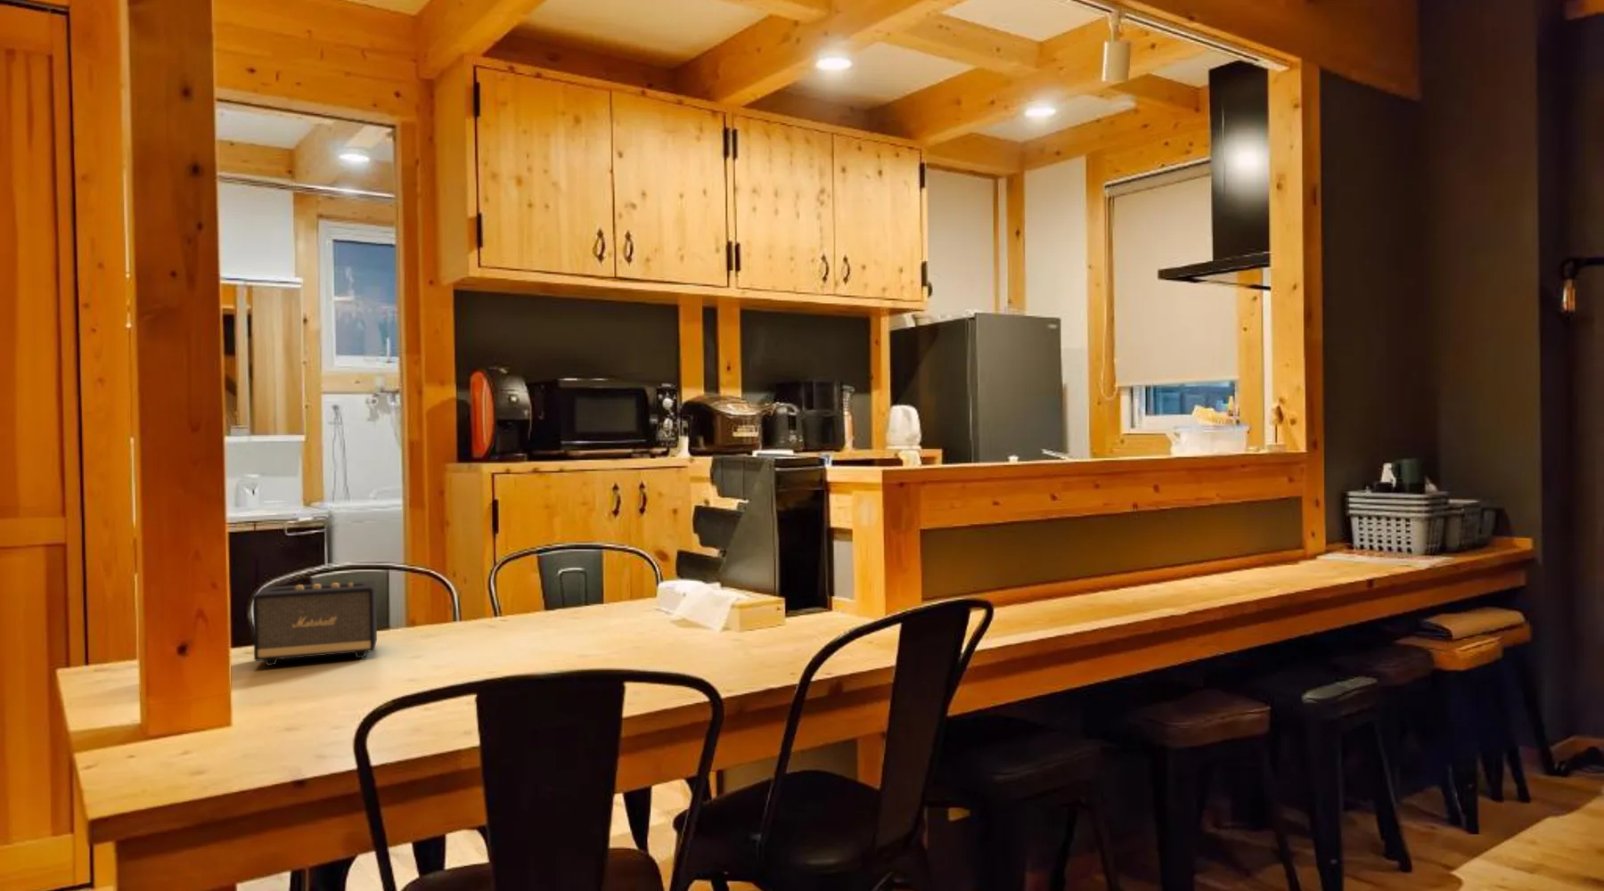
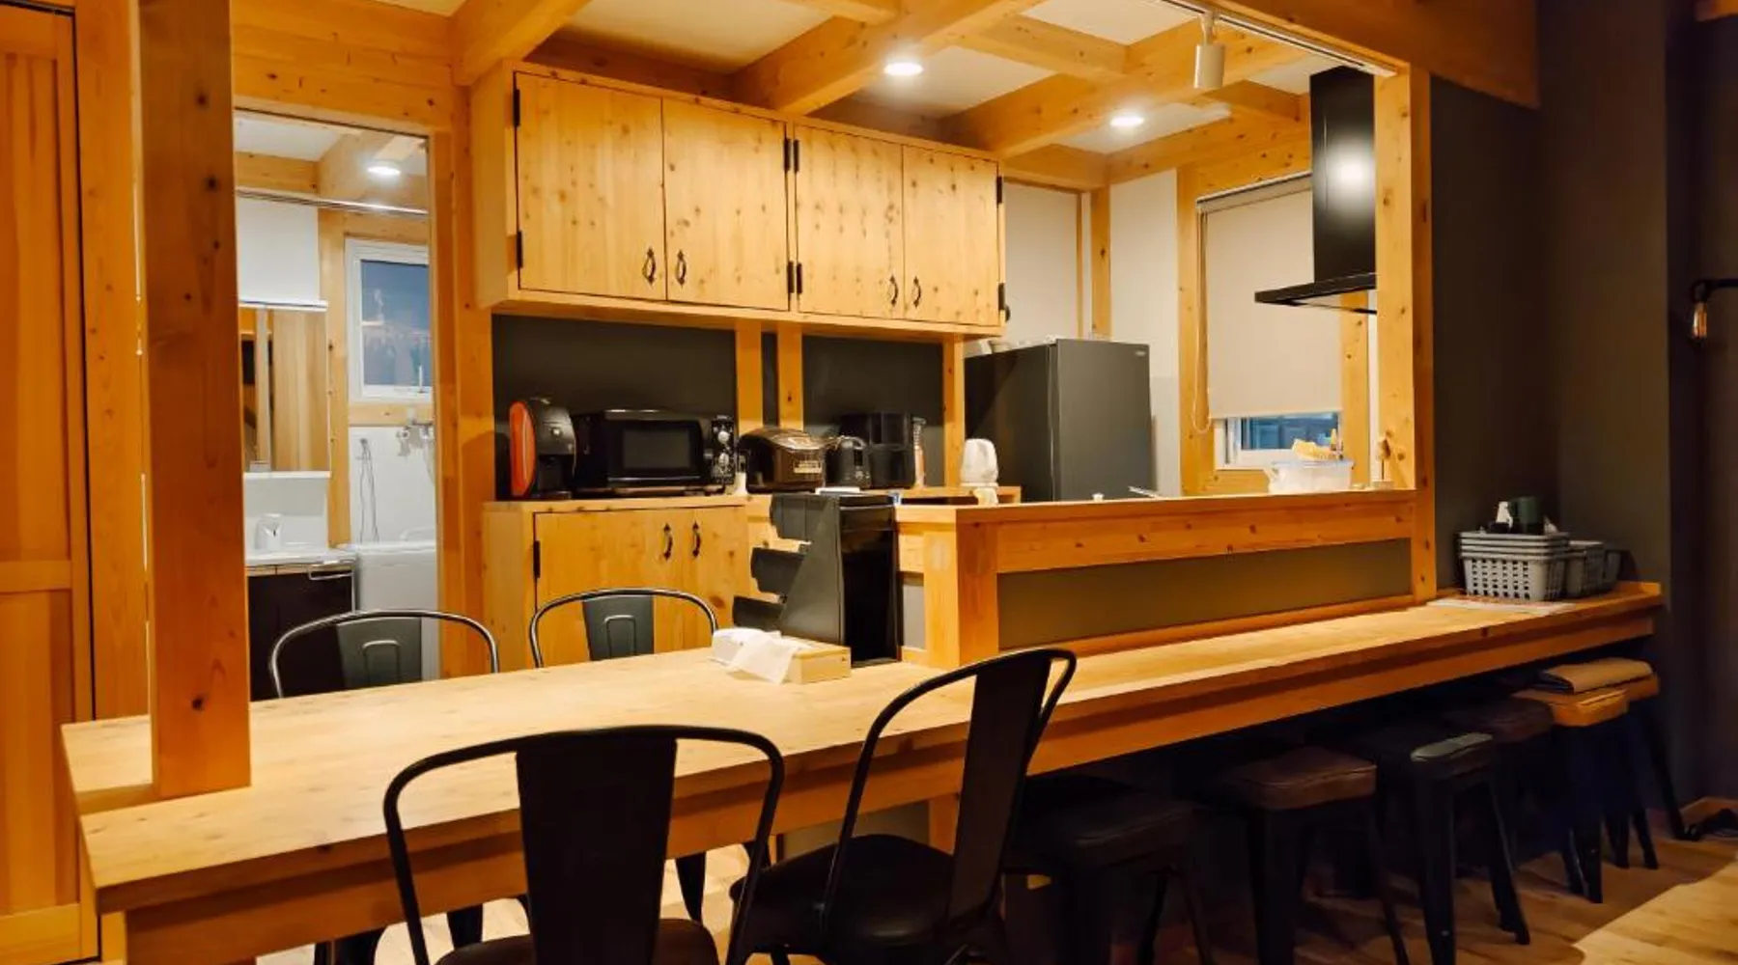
- speaker (317, 620)
